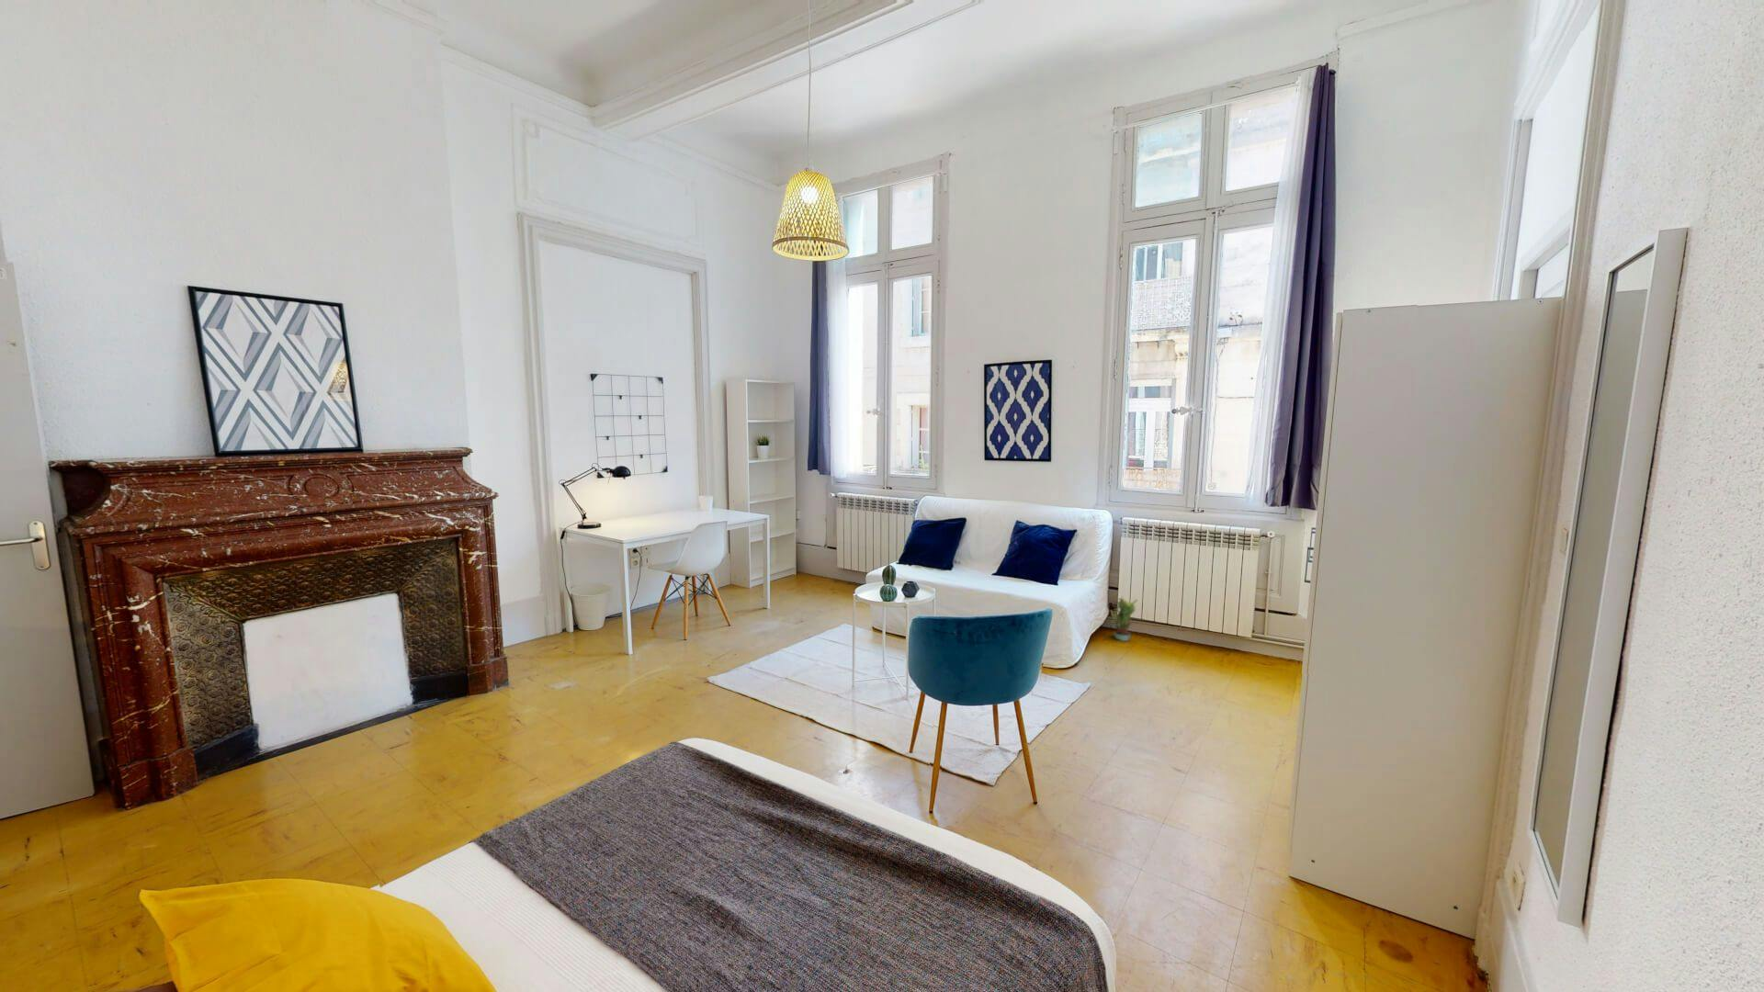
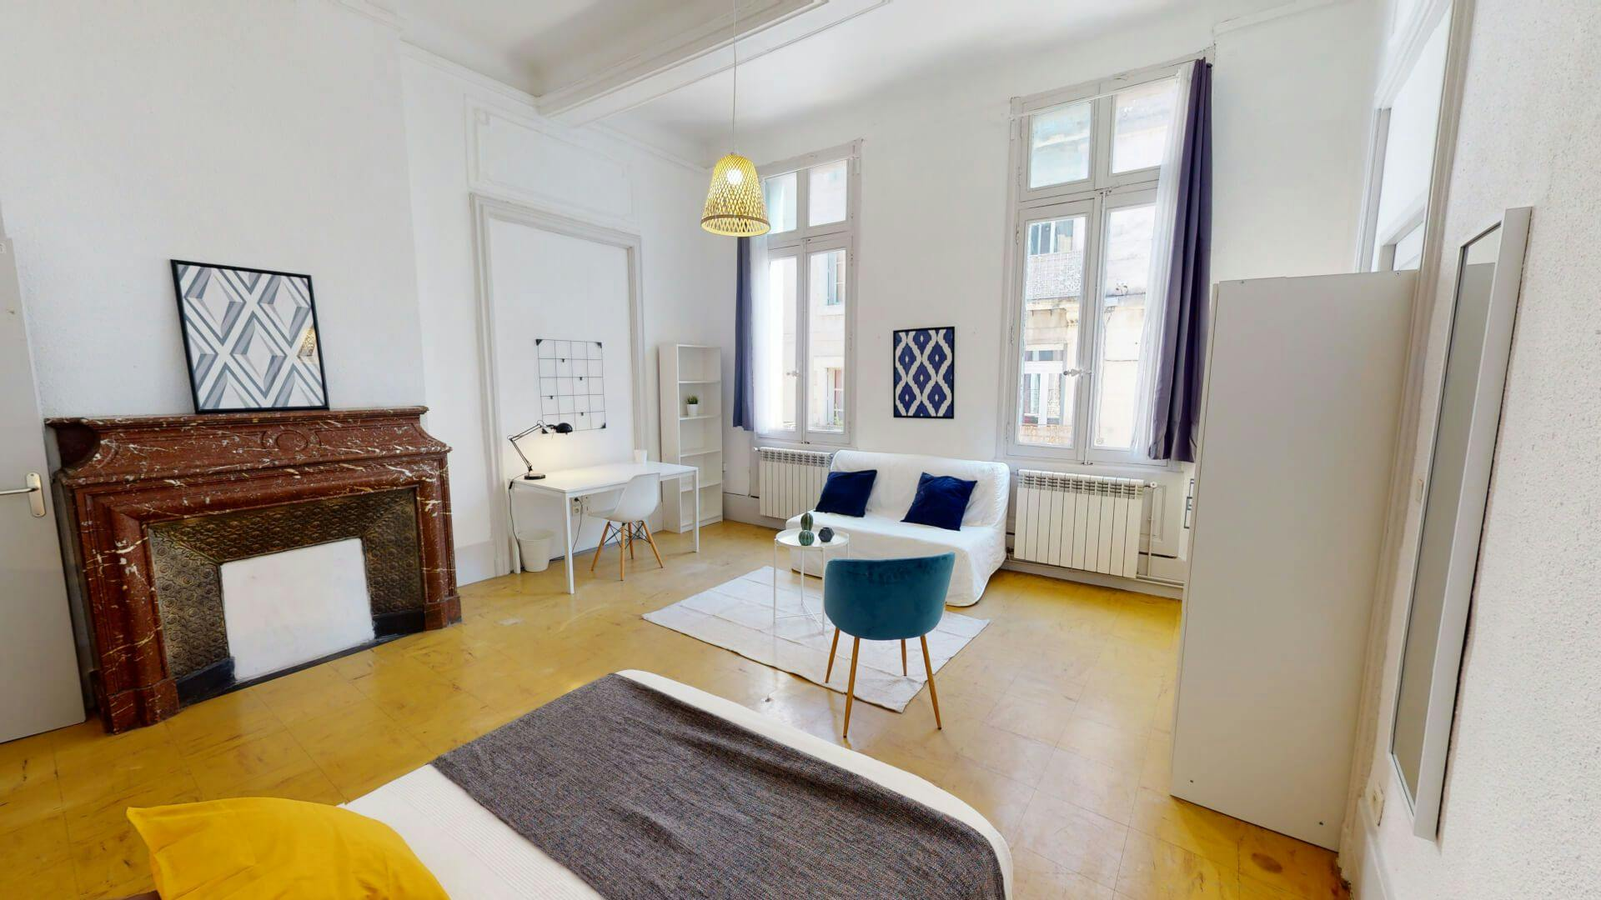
- potted plant (1121, 617)
